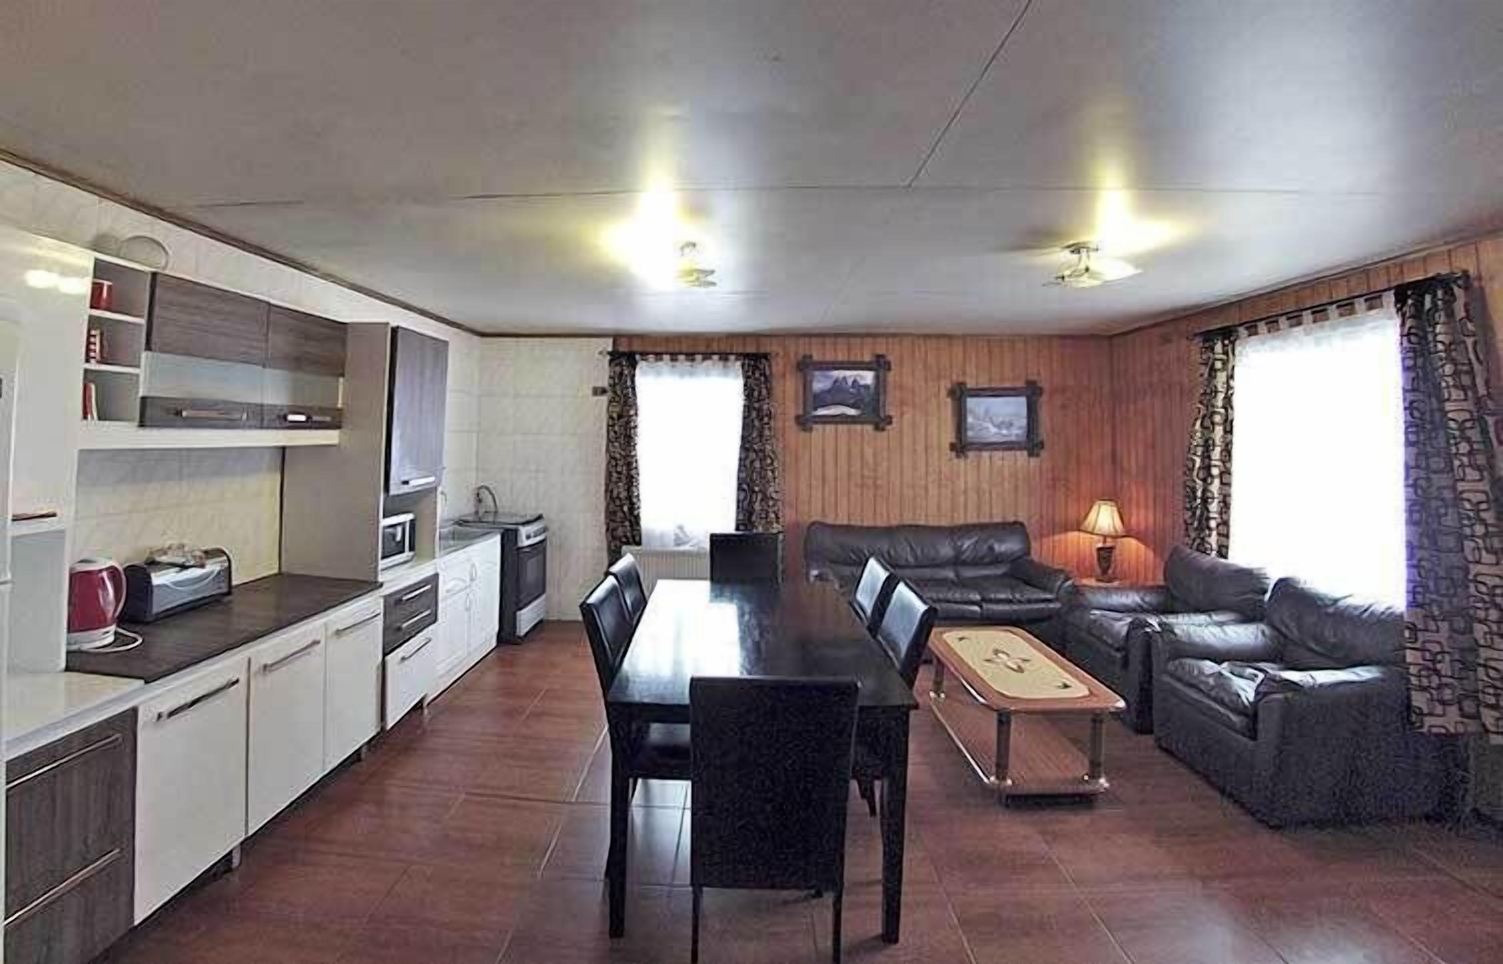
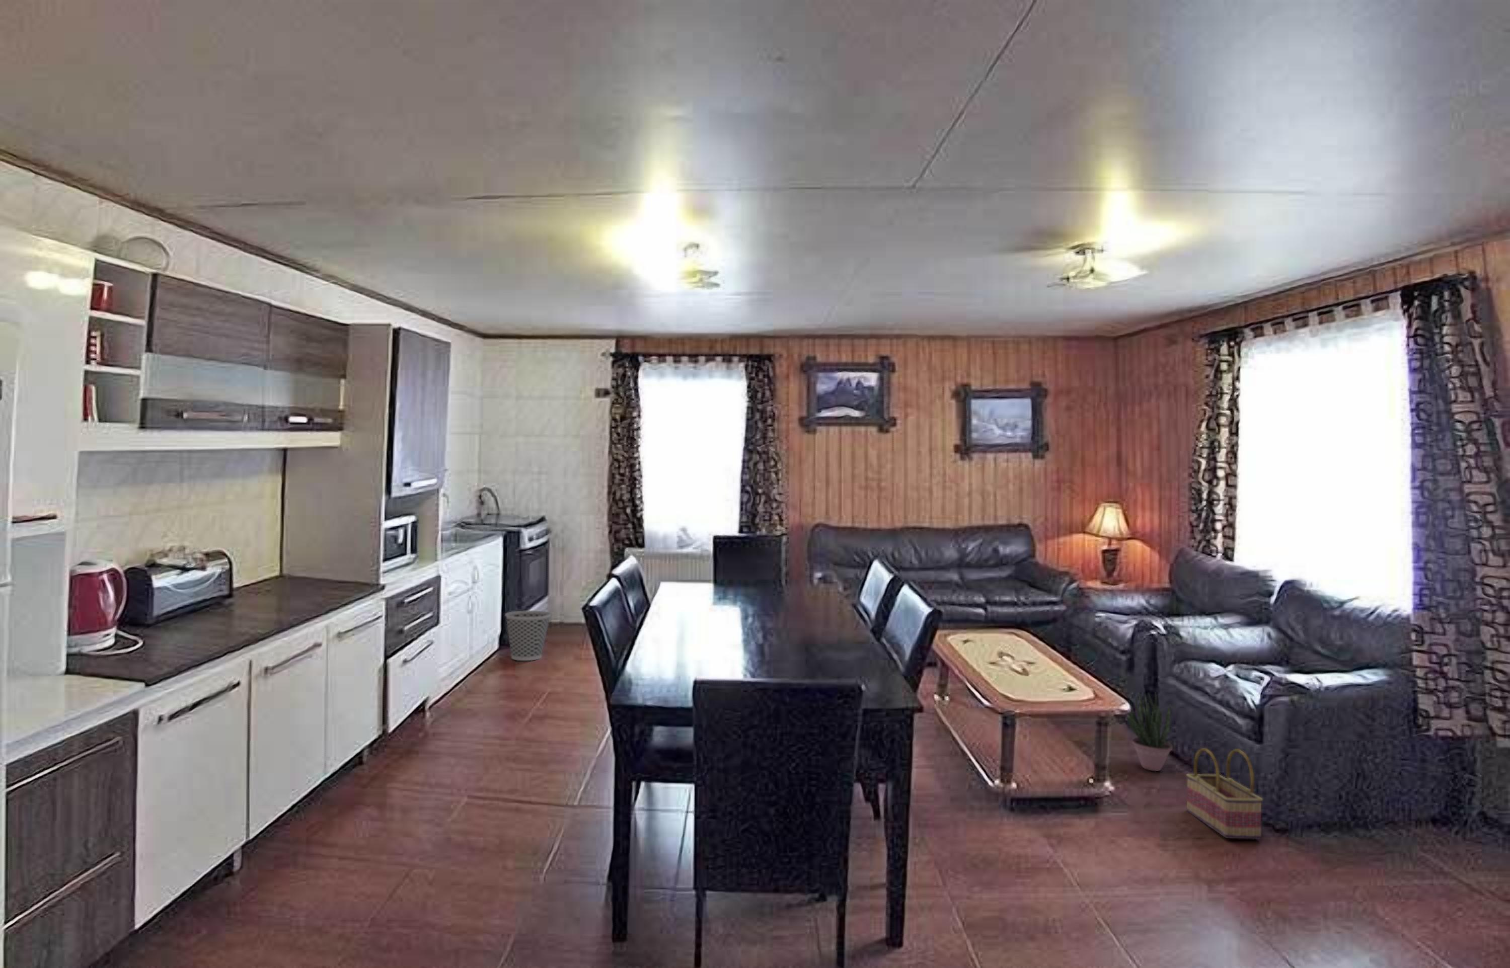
+ potted plant (1148, 729)
+ wastebasket (527, 636)
+ basket (1223, 787)
